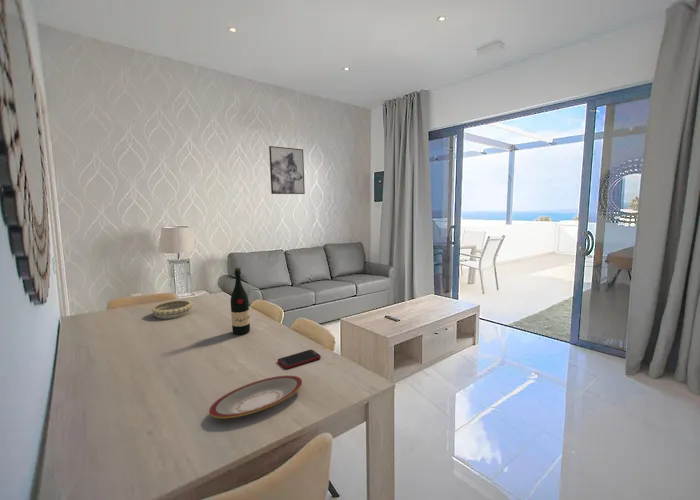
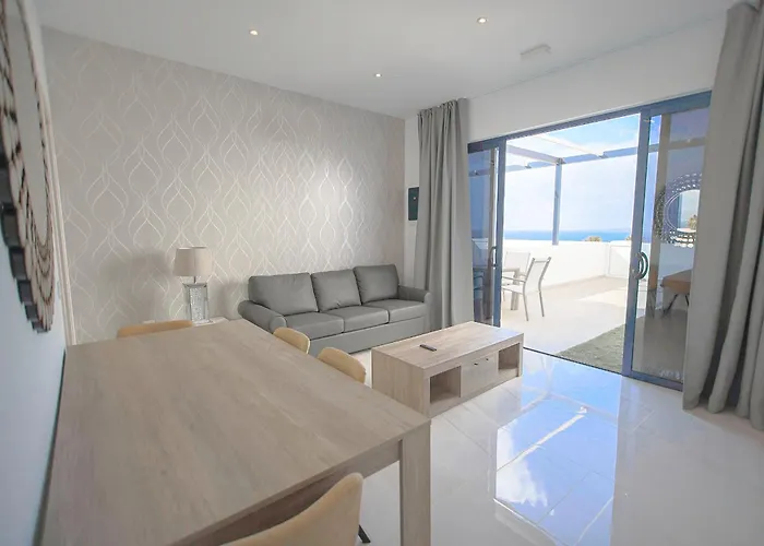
- wine bottle (239, 300)
- plate (259, 398)
- decorative bowl (173, 309)
- cell phone (299, 358)
- wall art (287, 171)
